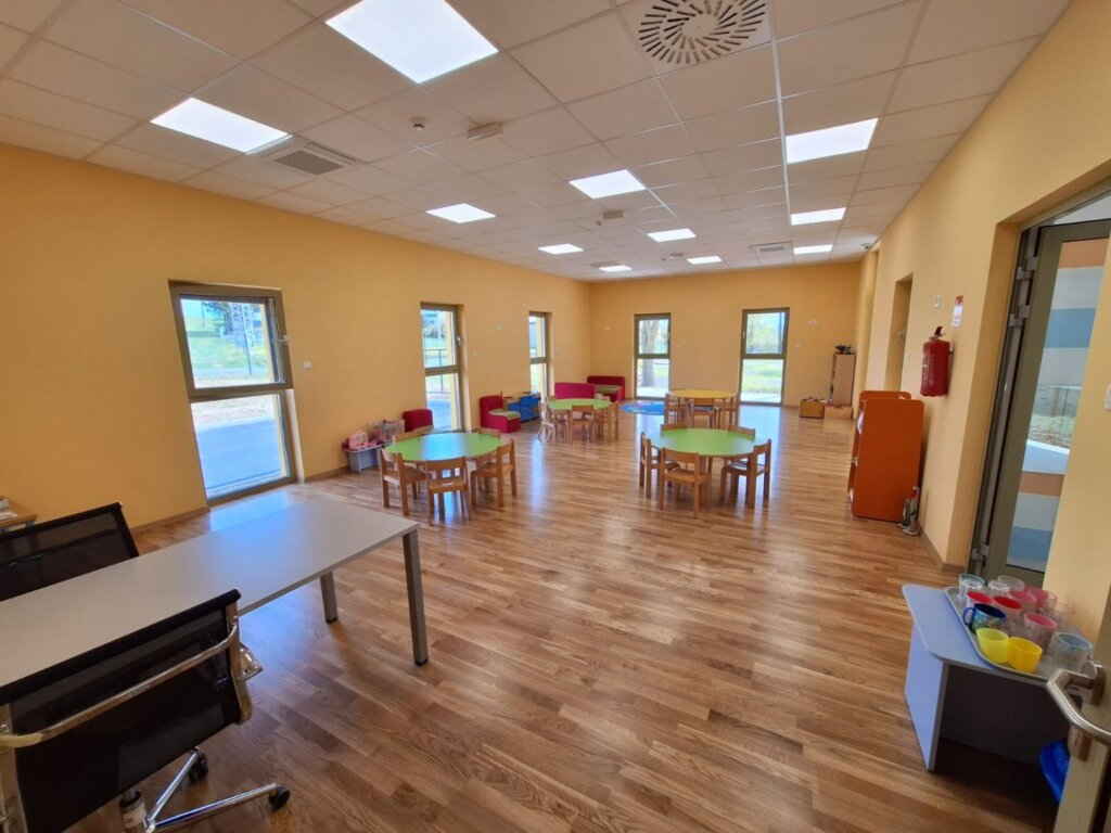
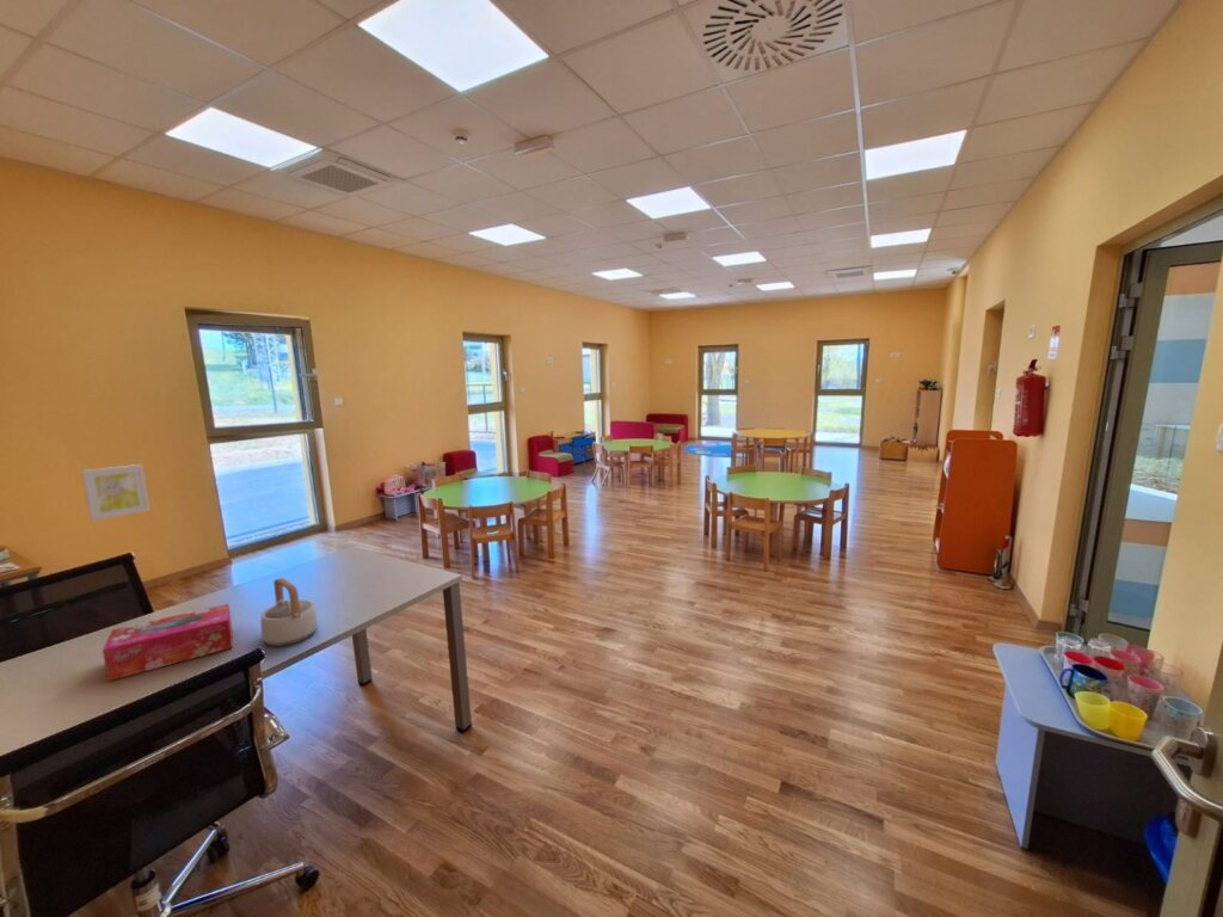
+ tissue box (173, 639)
+ wall art (117, 491)
+ teapot (285, 608)
